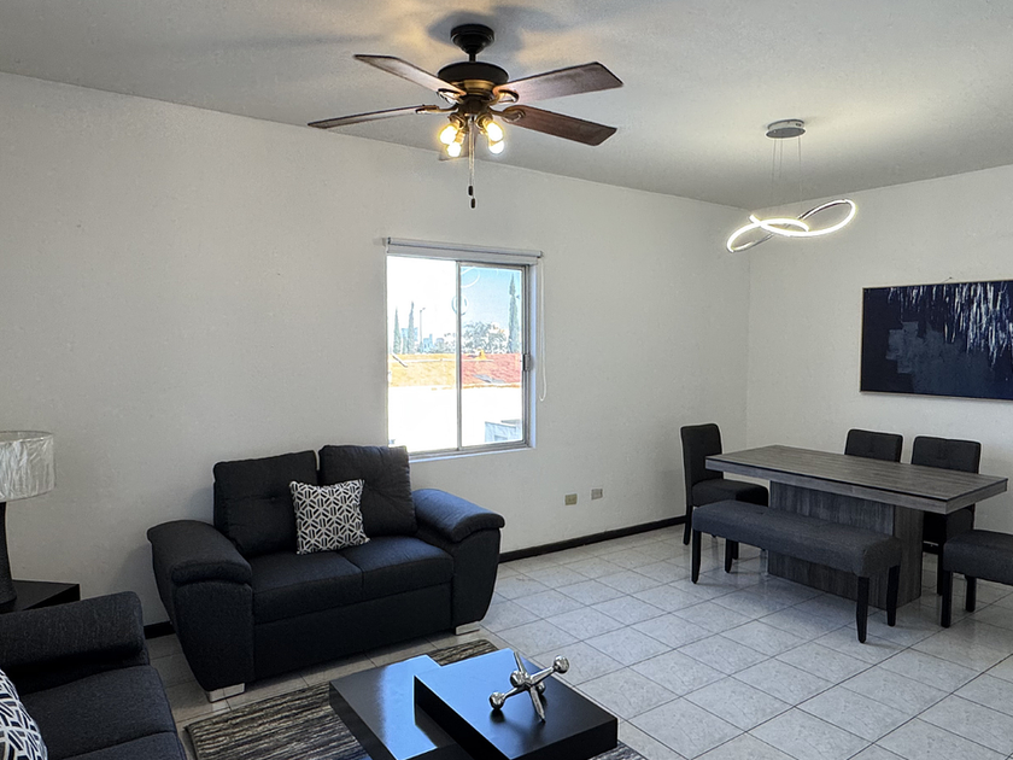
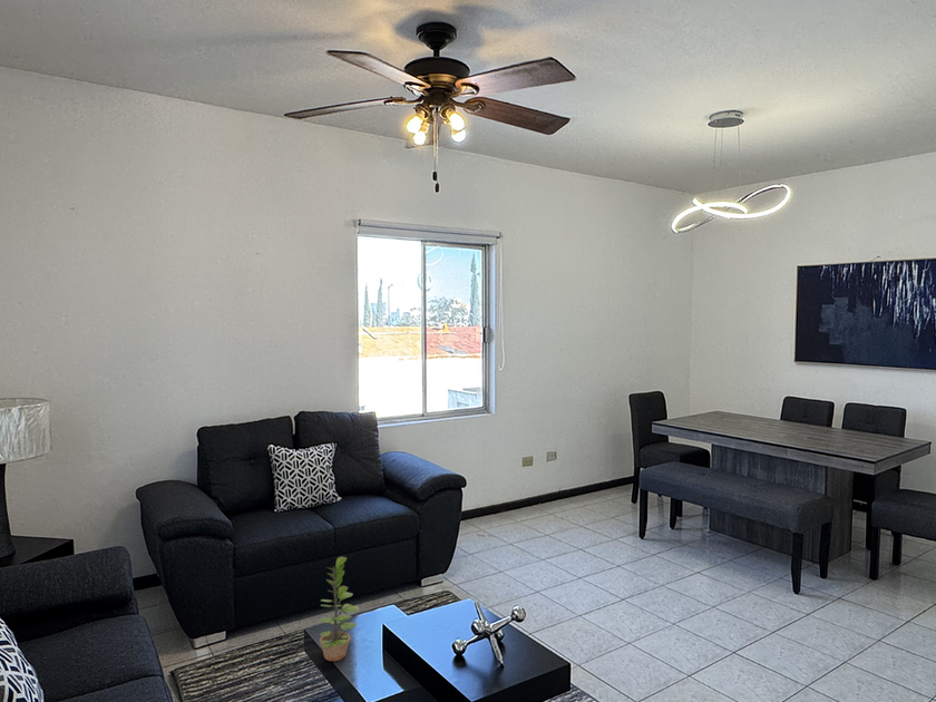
+ plant (337, 606)
